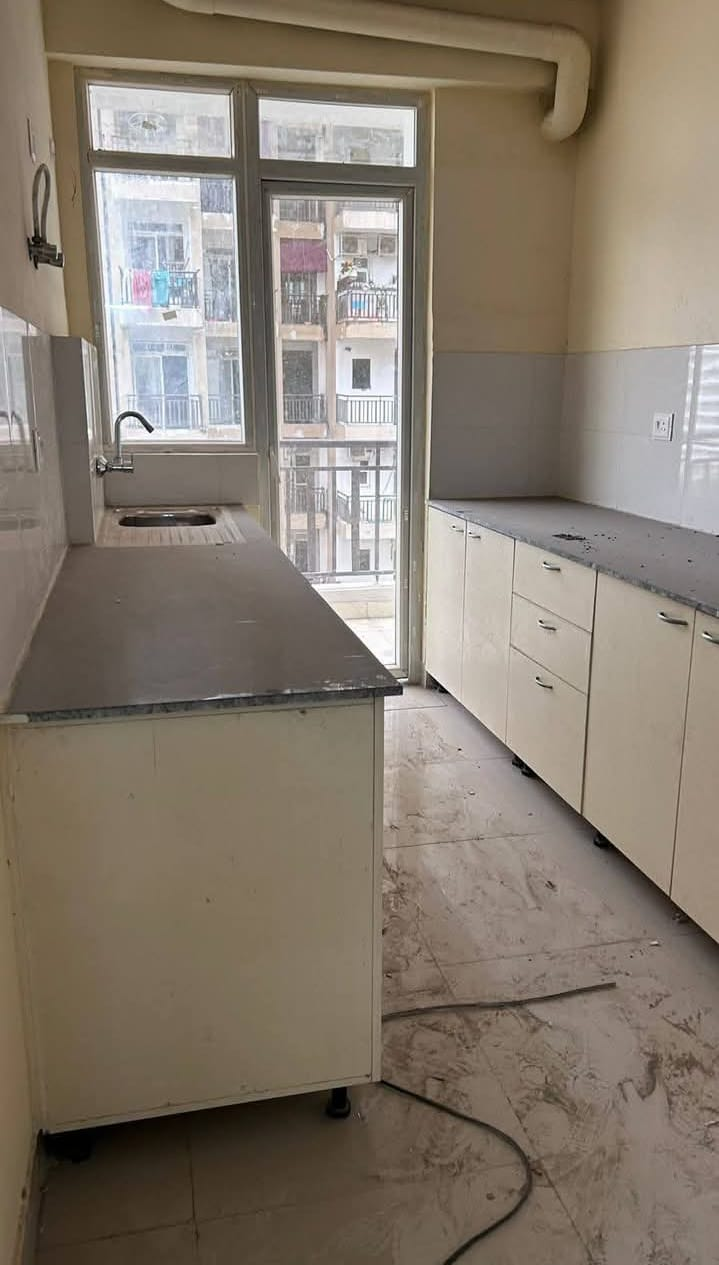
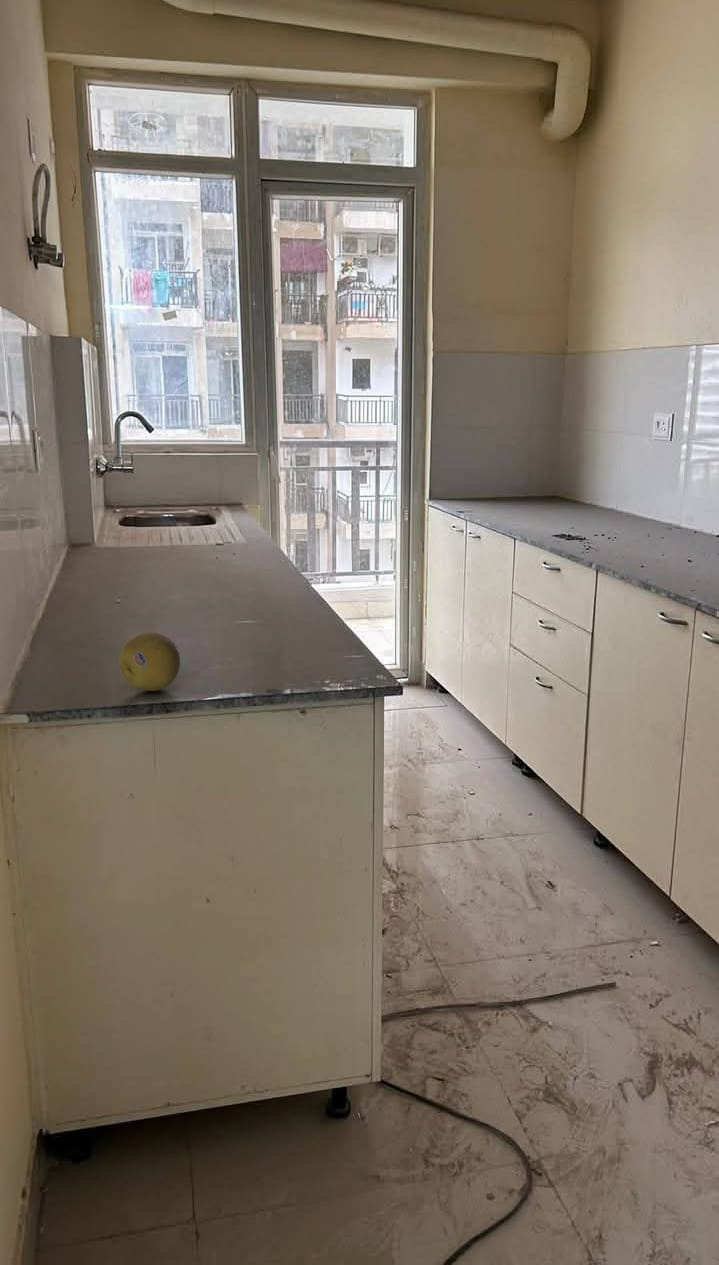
+ fruit (149, 661)
